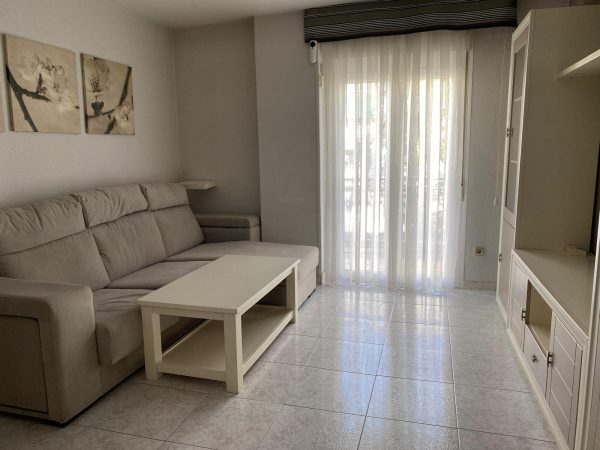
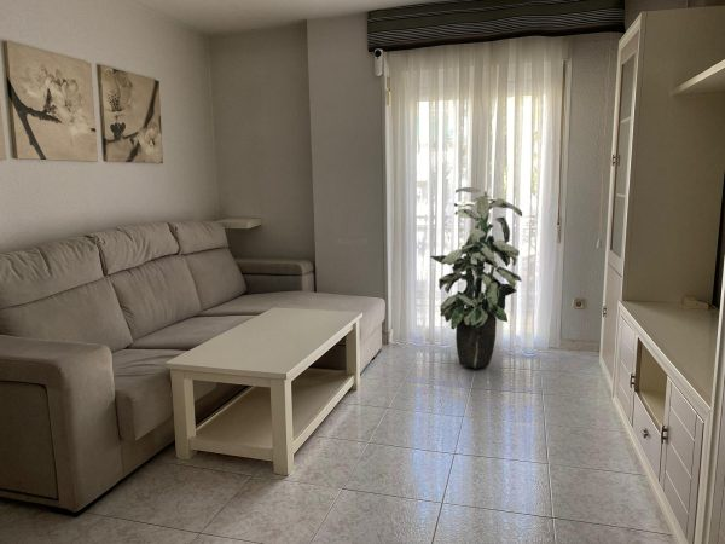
+ indoor plant (474, 278)
